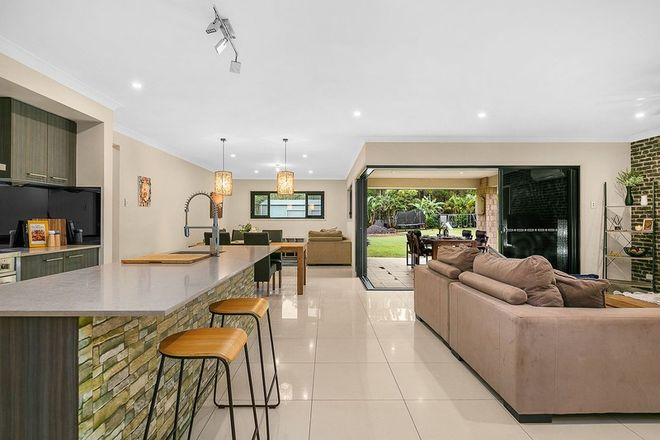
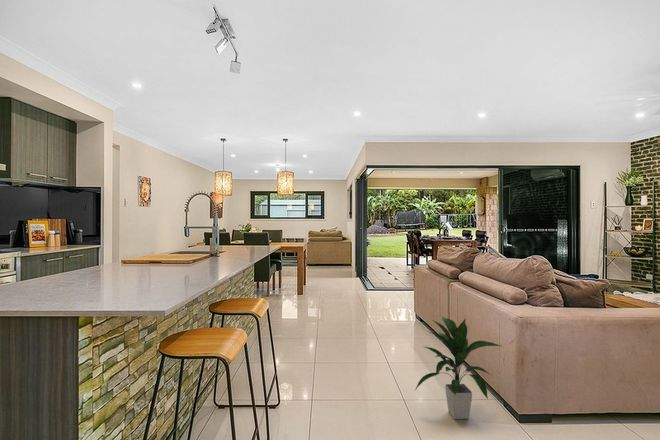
+ indoor plant (454, 364)
